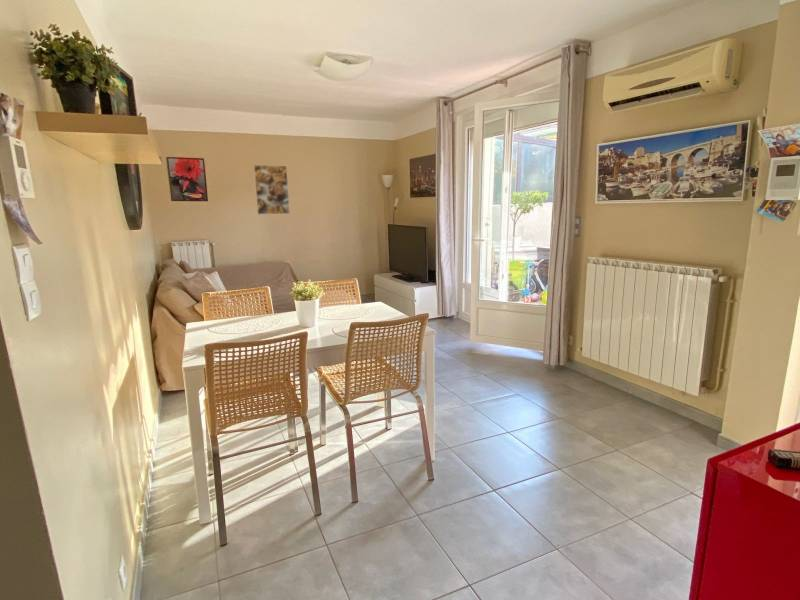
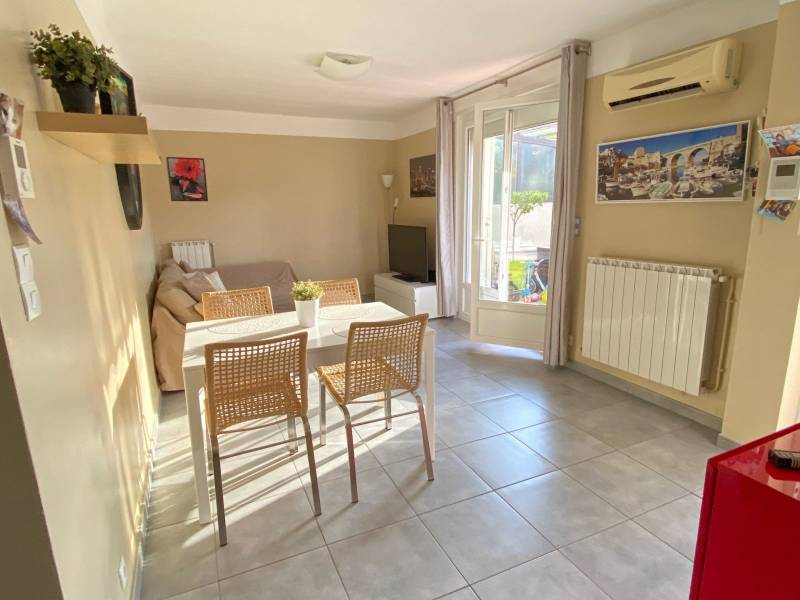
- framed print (272, 190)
